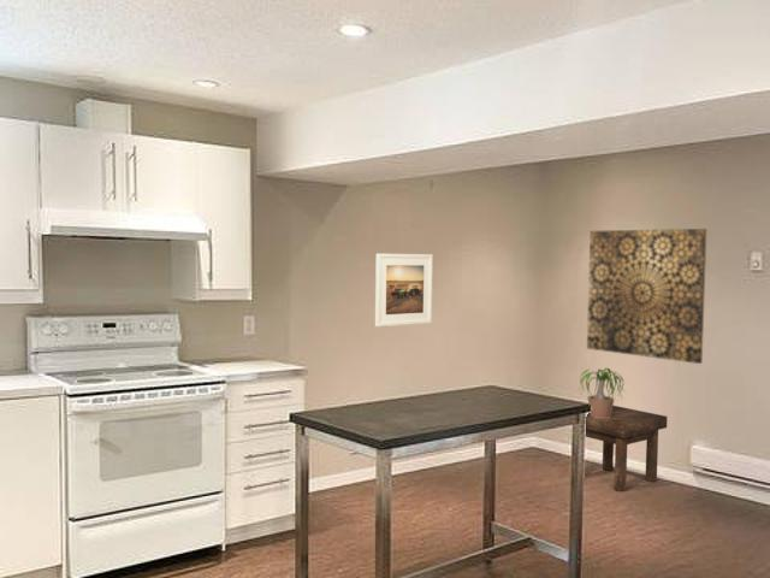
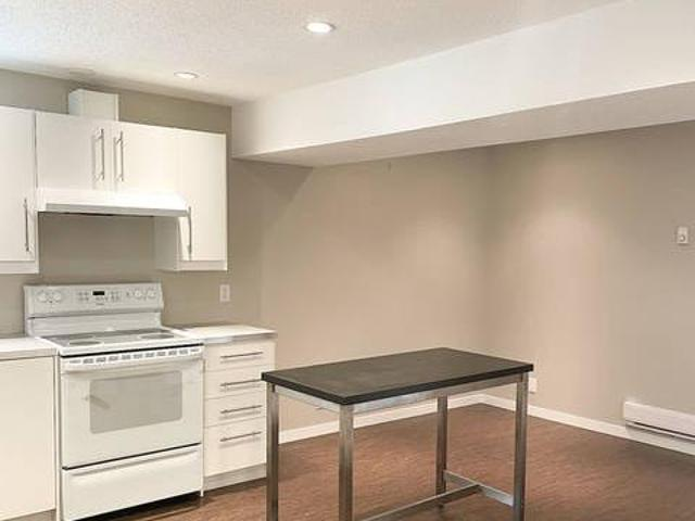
- potted plant (608, 391)
- stool (612, 446)
- wall art (642, 293)
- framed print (404, 289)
